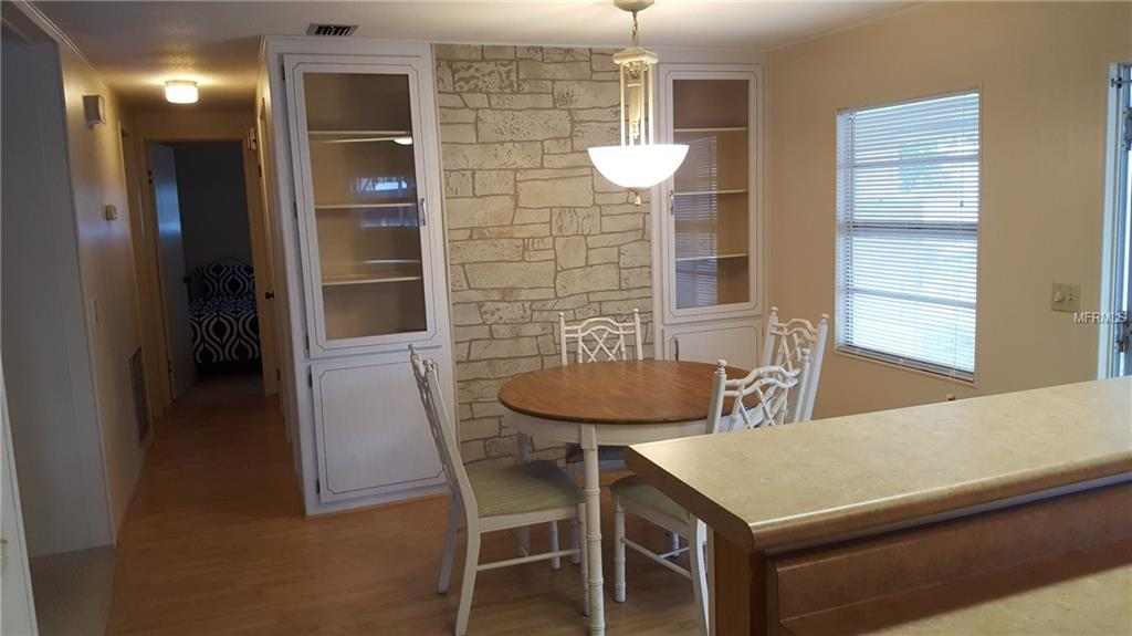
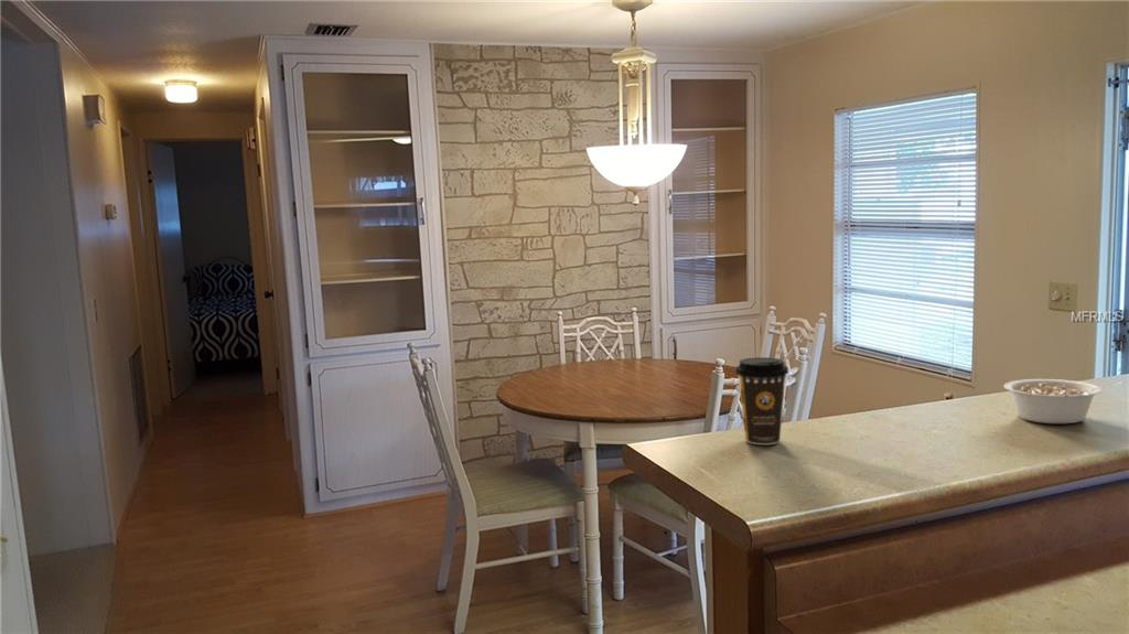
+ coffee cup (762, 400)
+ legume (1054, 398)
